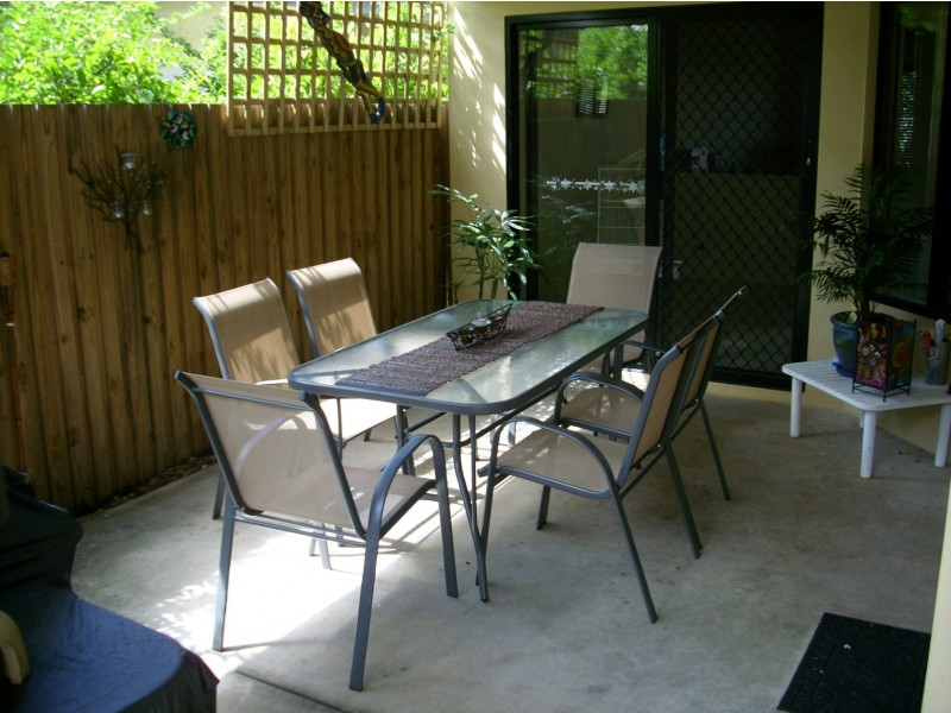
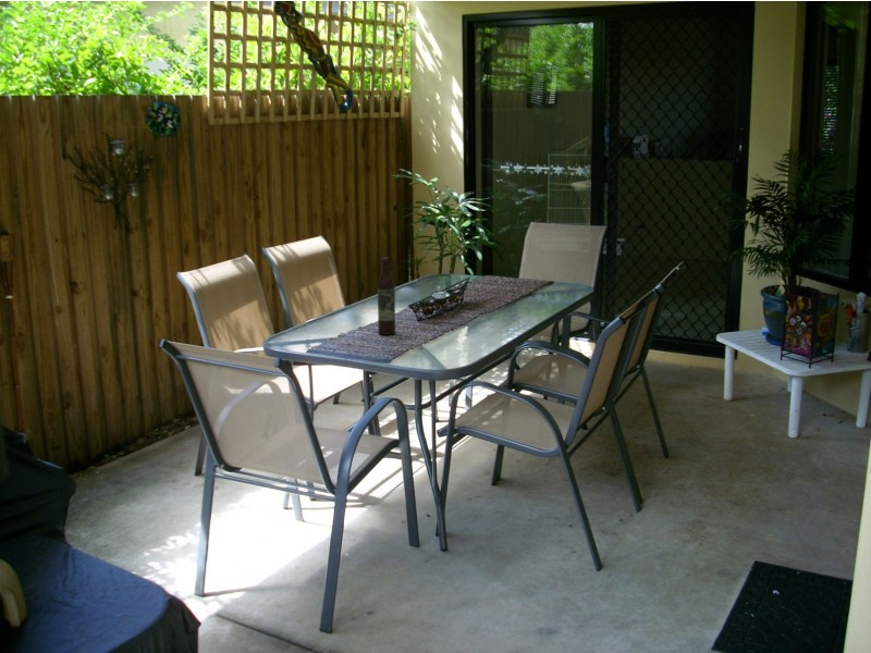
+ wine bottle (385, 295)
